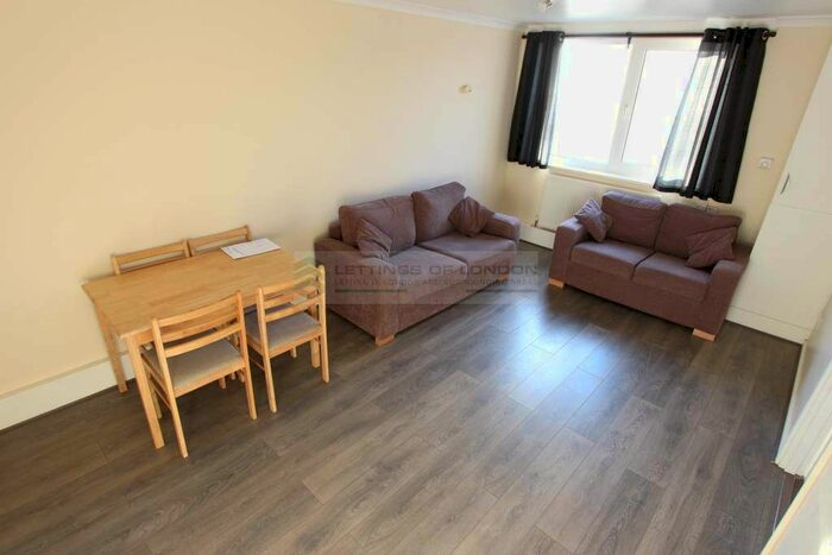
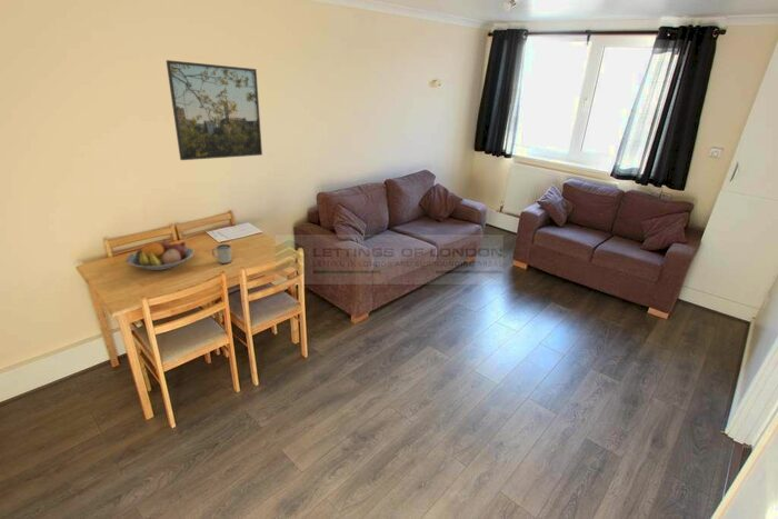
+ mug (221, 253)
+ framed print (219, 112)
+ fruit bowl (160, 252)
